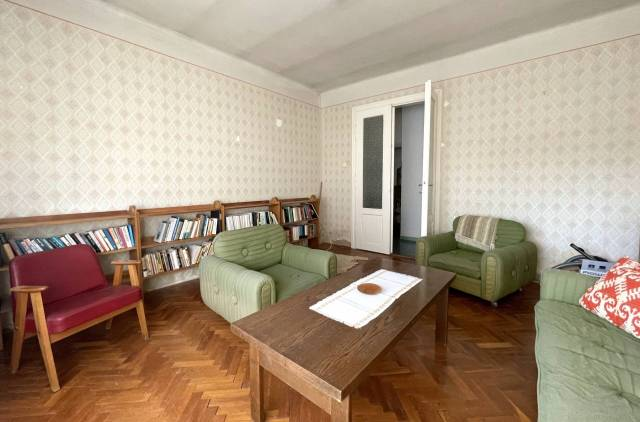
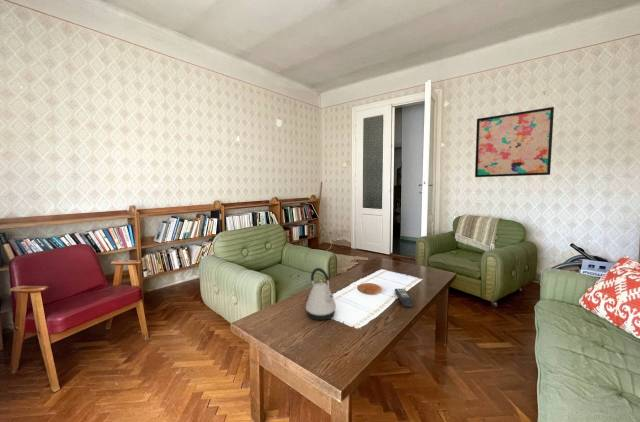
+ remote control (403, 295)
+ kettle (321, 292)
+ wall art (511, 145)
